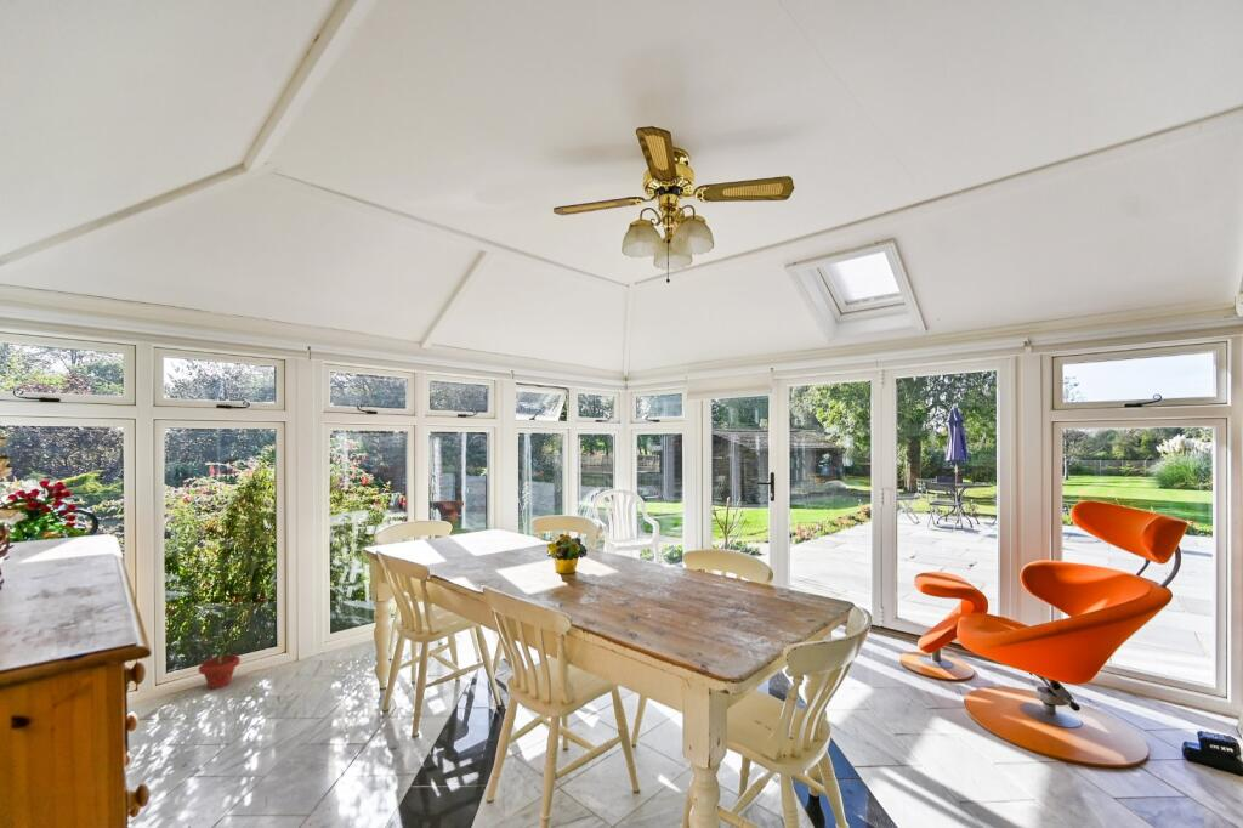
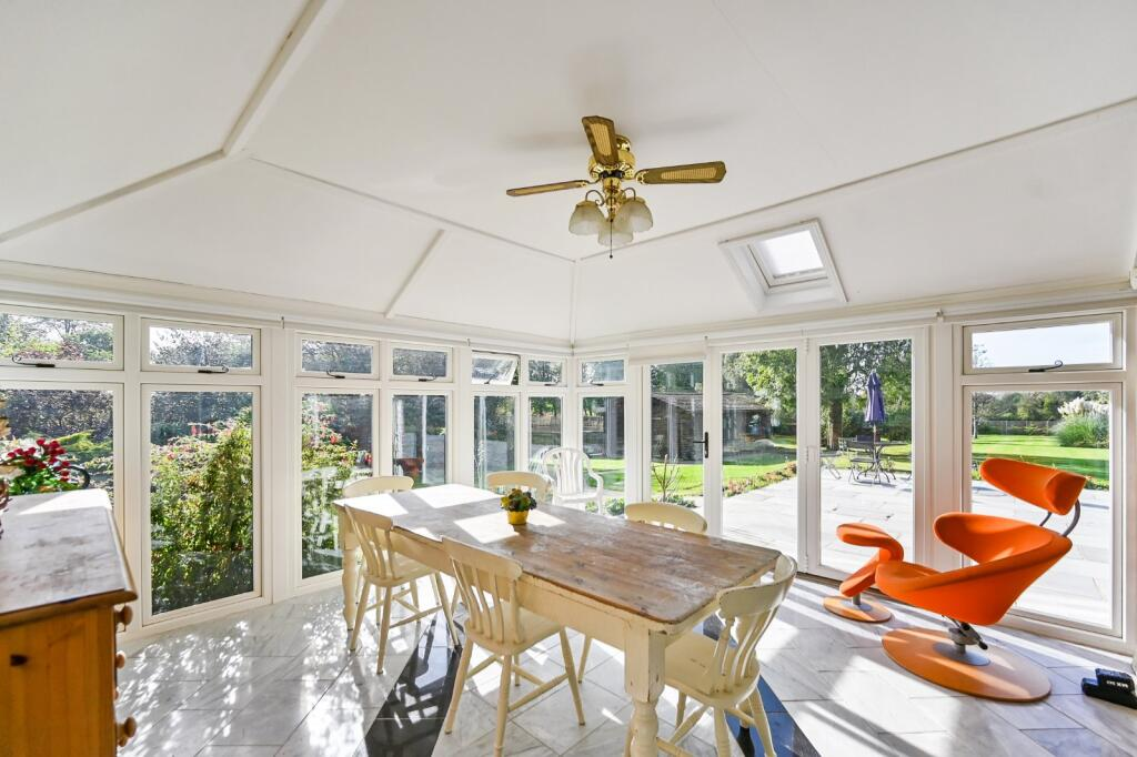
- potted plant (221, 657)
